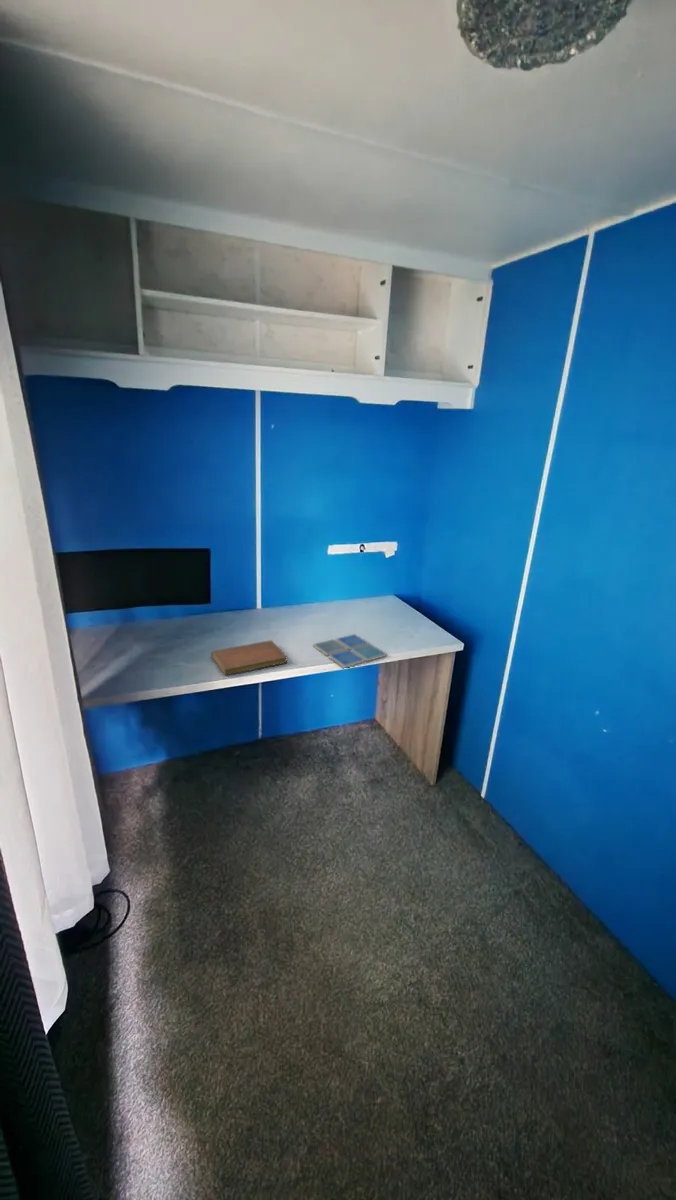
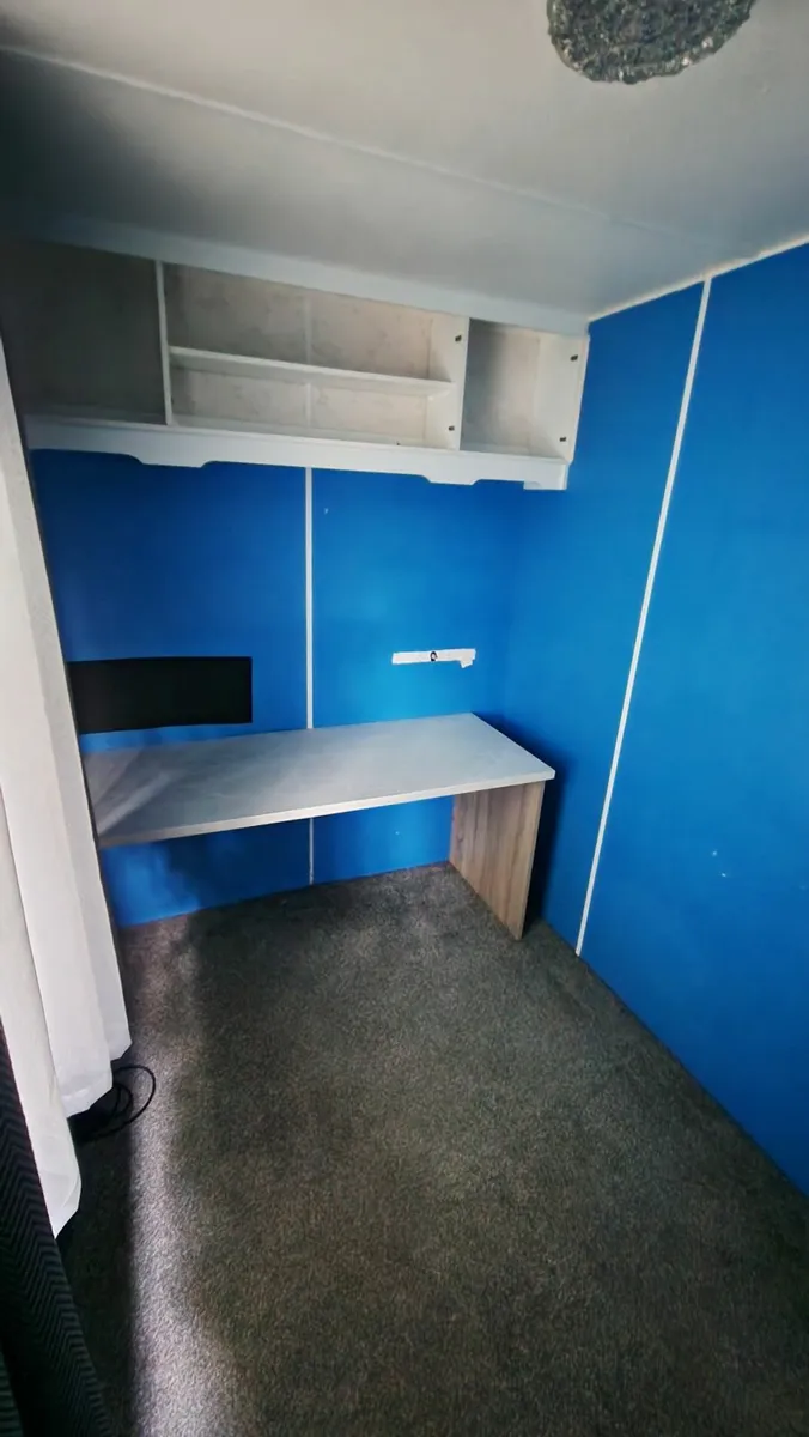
- drink coaster (349, 649)
- notebook (249, 656)
